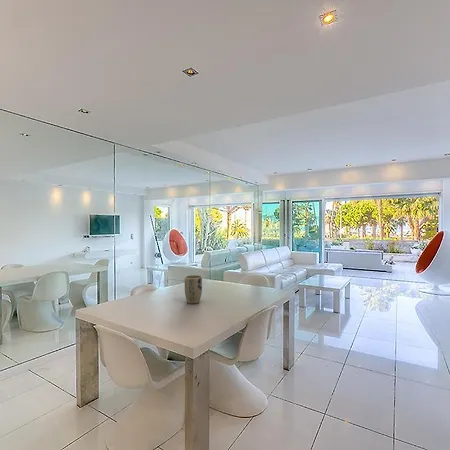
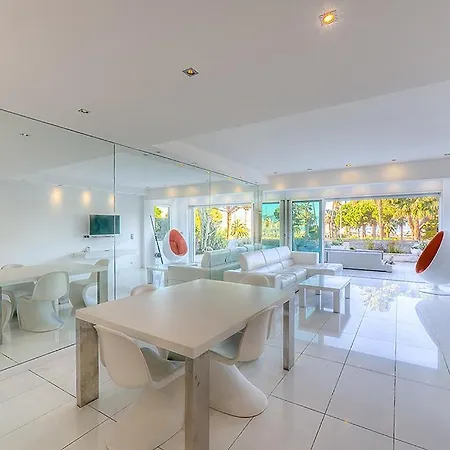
- plant pot (193, 289)
